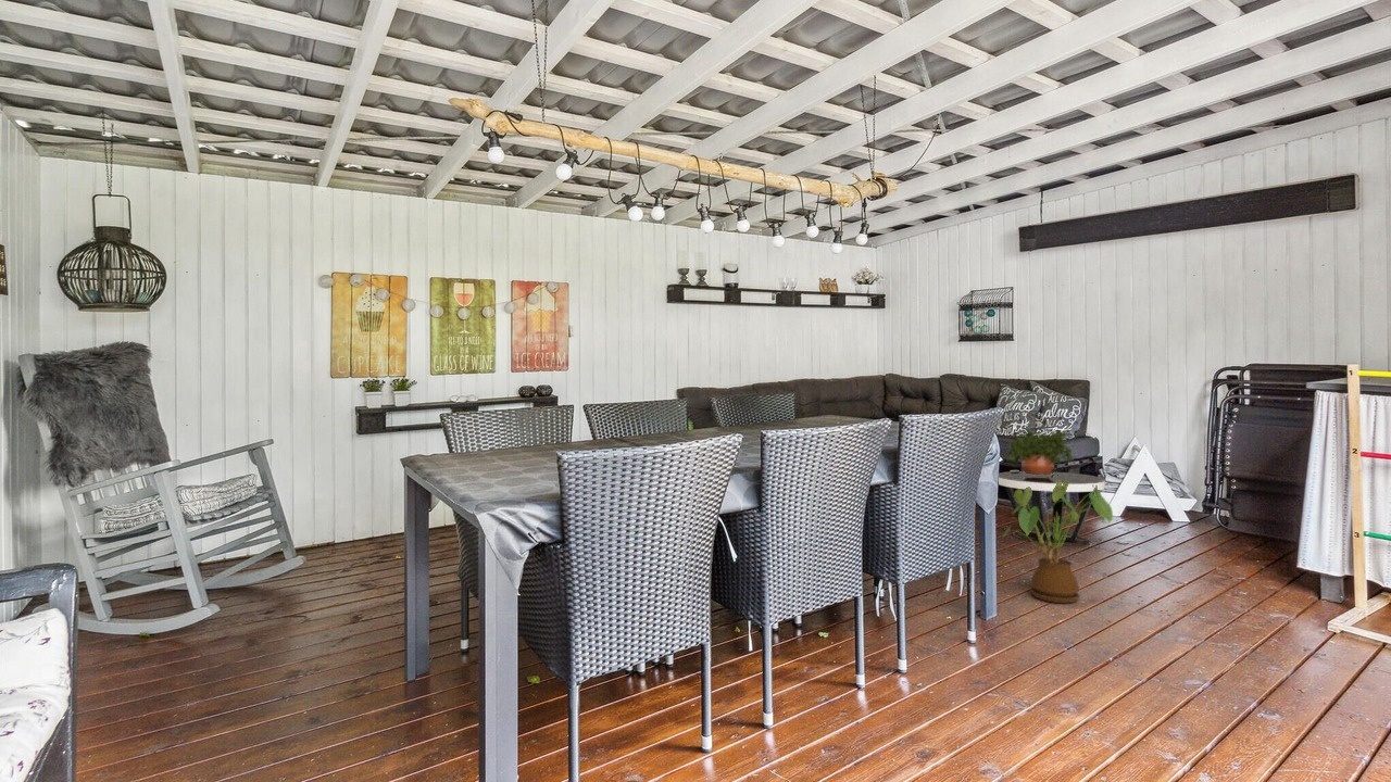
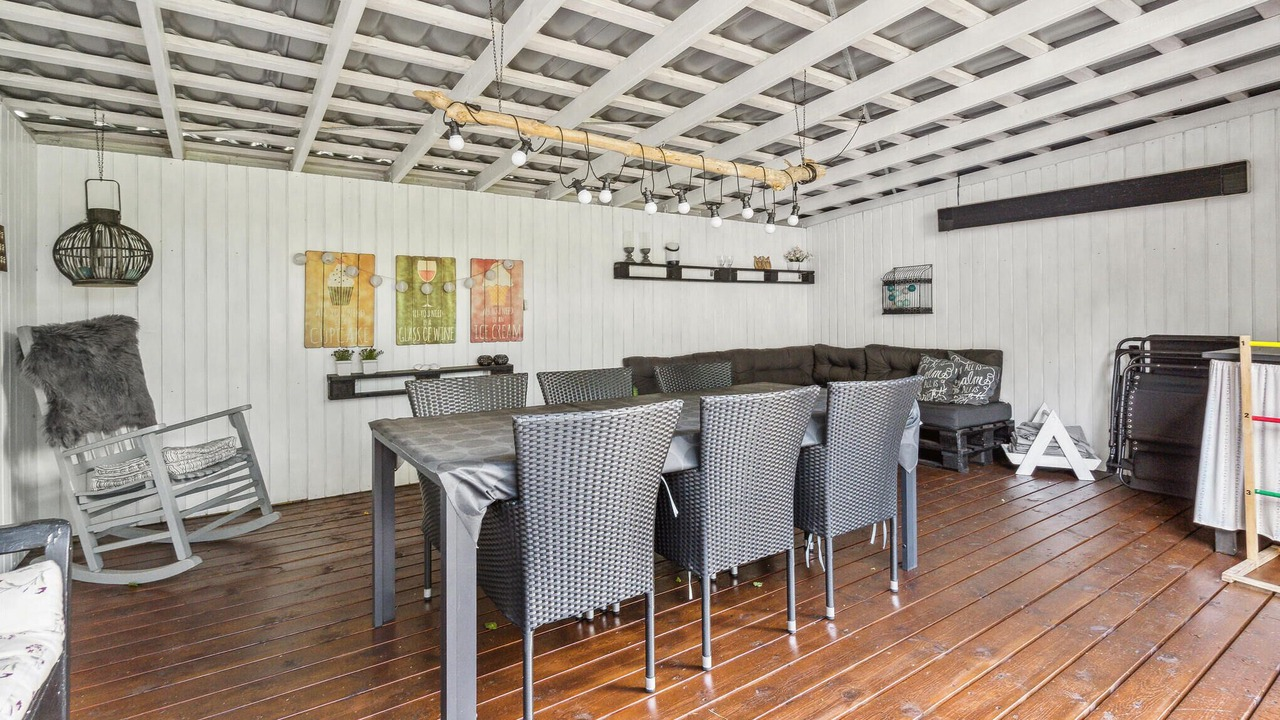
- house plant (1055, 541)
- potted plant (1037, 451)
- side table (1053, 508)
